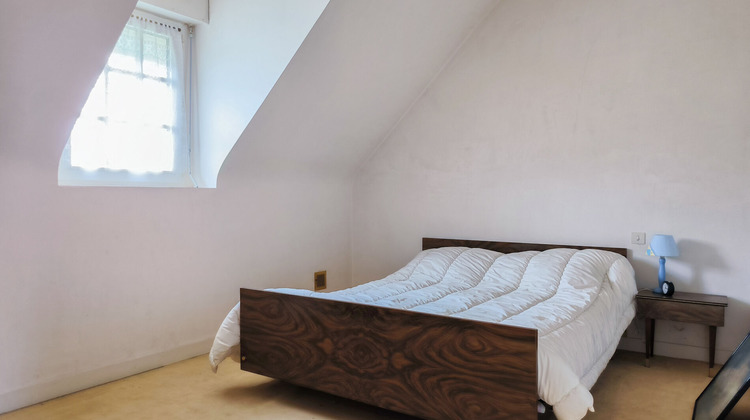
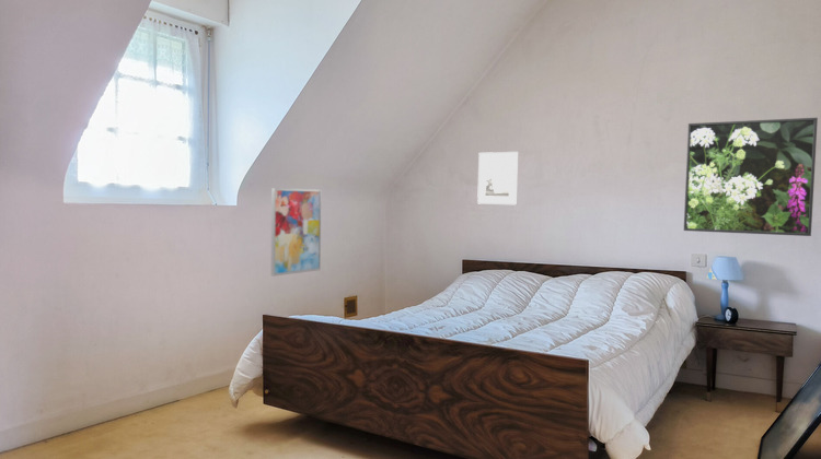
+ wall art (297, 231)
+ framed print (497, 178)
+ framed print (747, 177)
